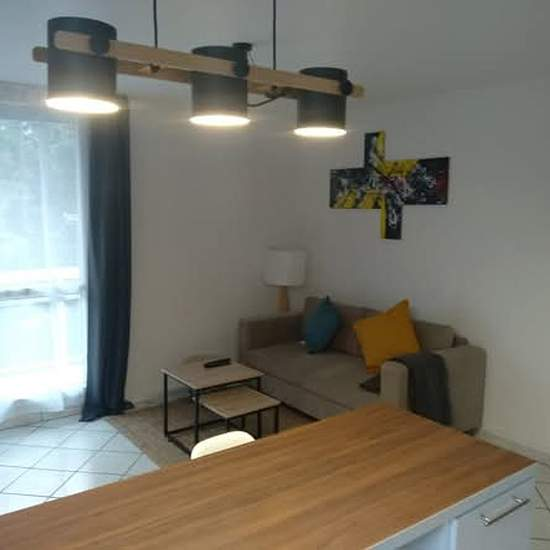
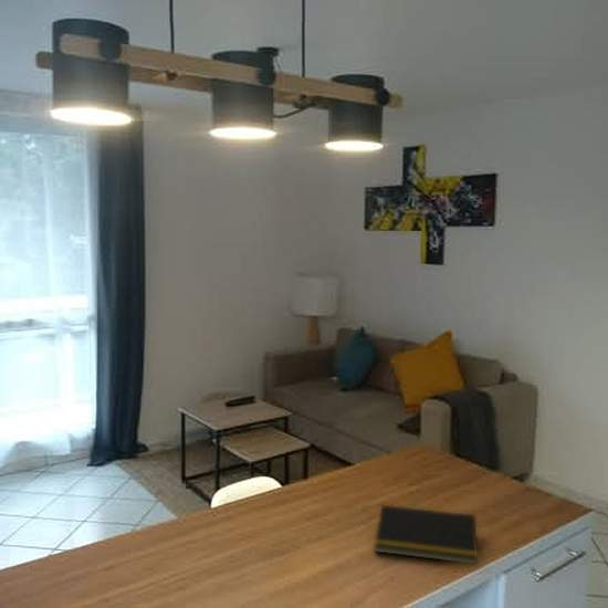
+ notepad (426, 532)
